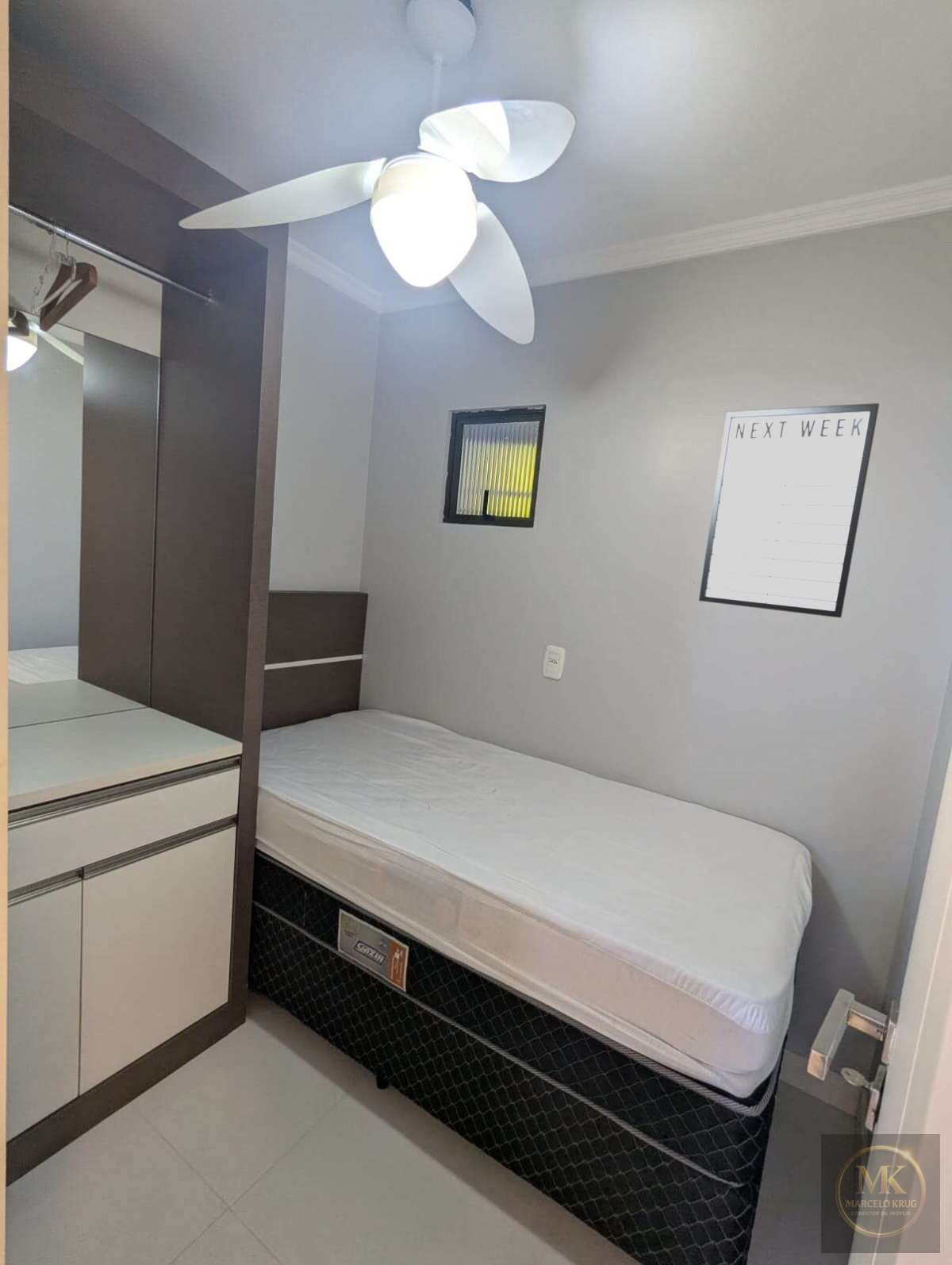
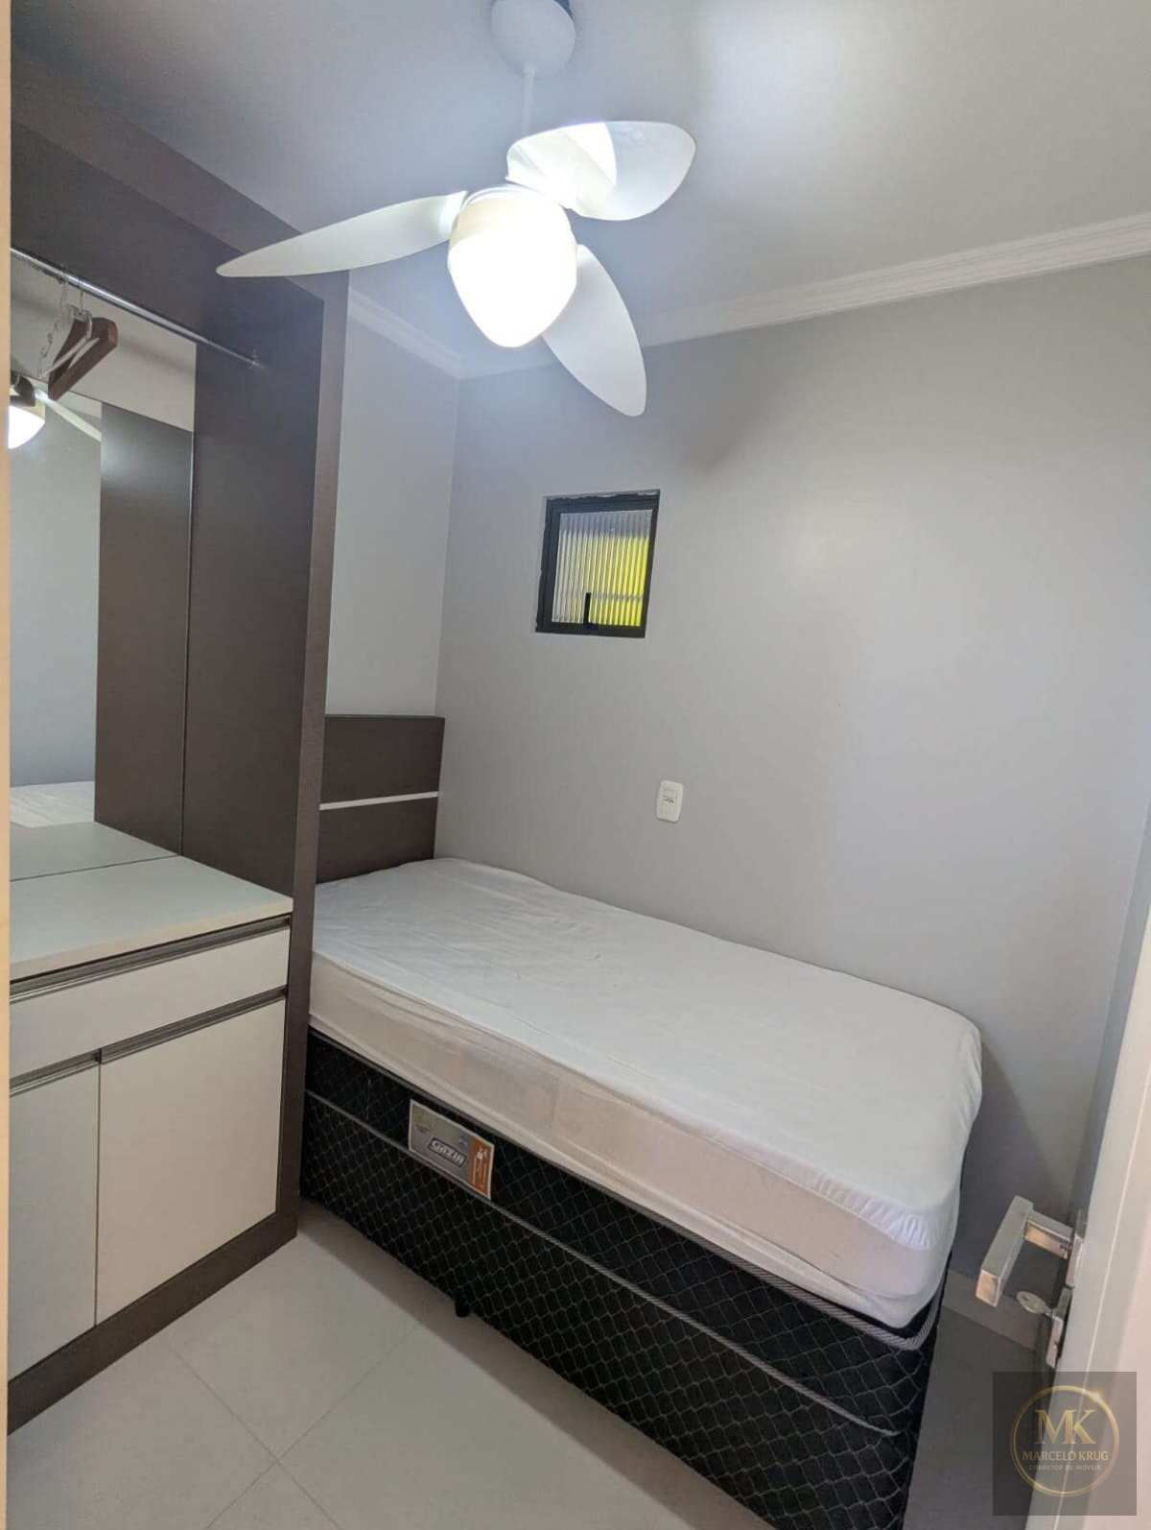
- writing board (781, 510)
